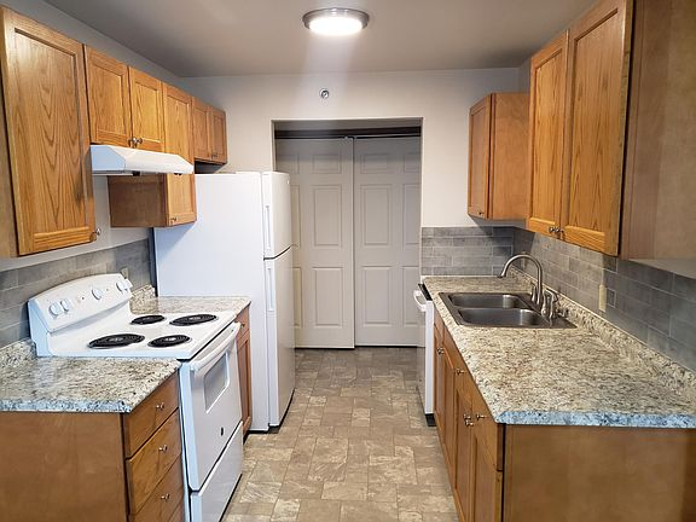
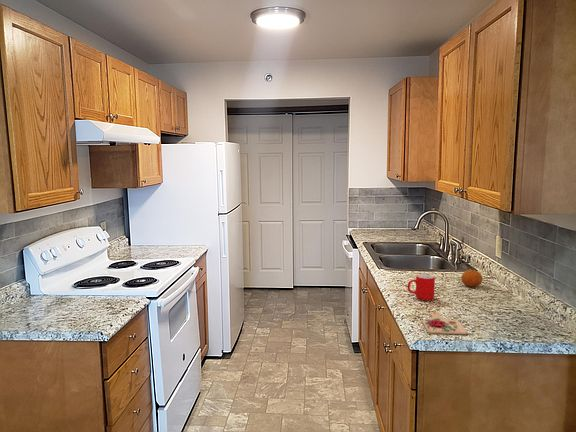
+ cup (420, 287)
+ fruit (471, 278)
+ cutting board (440, 320)
